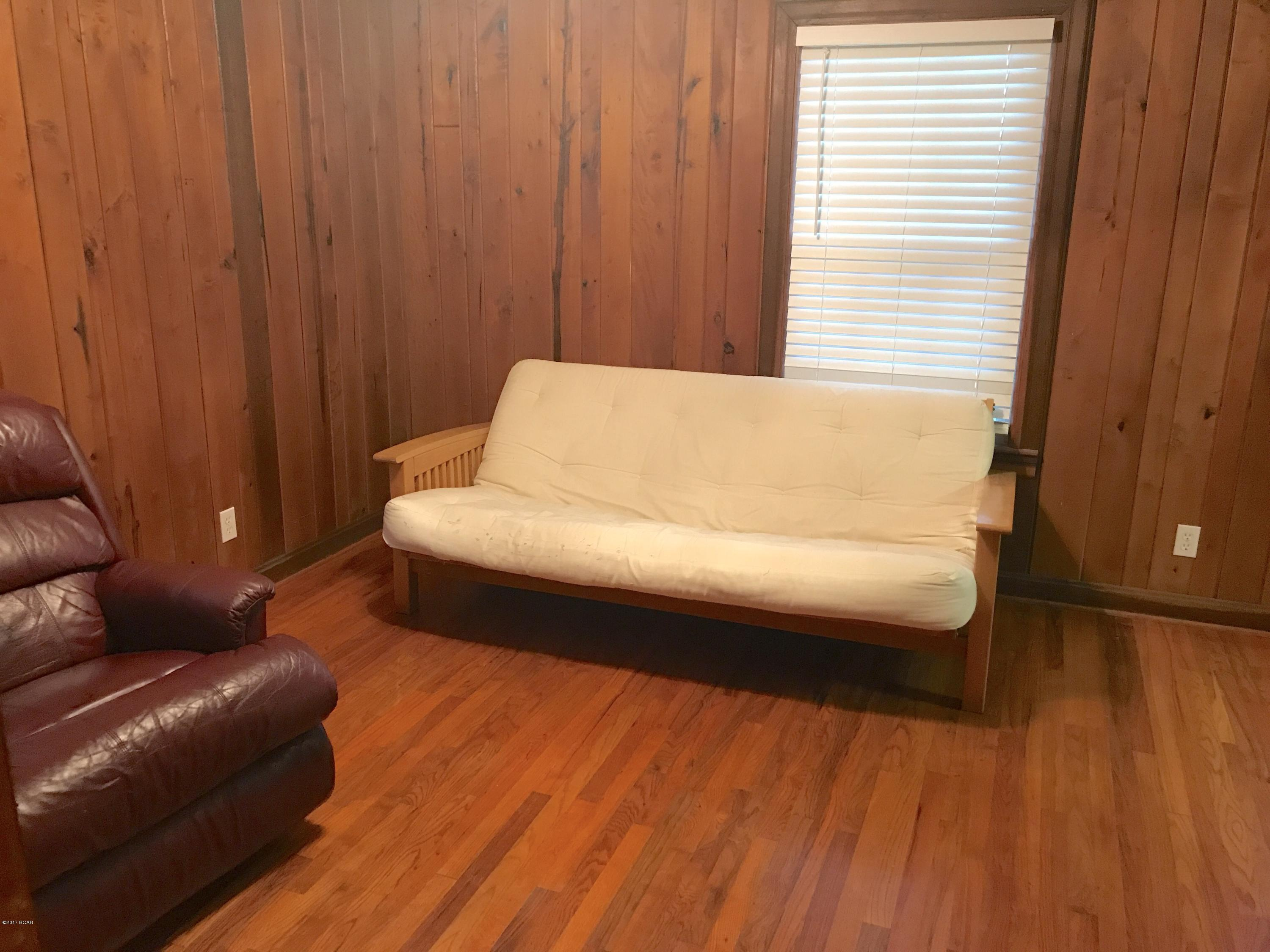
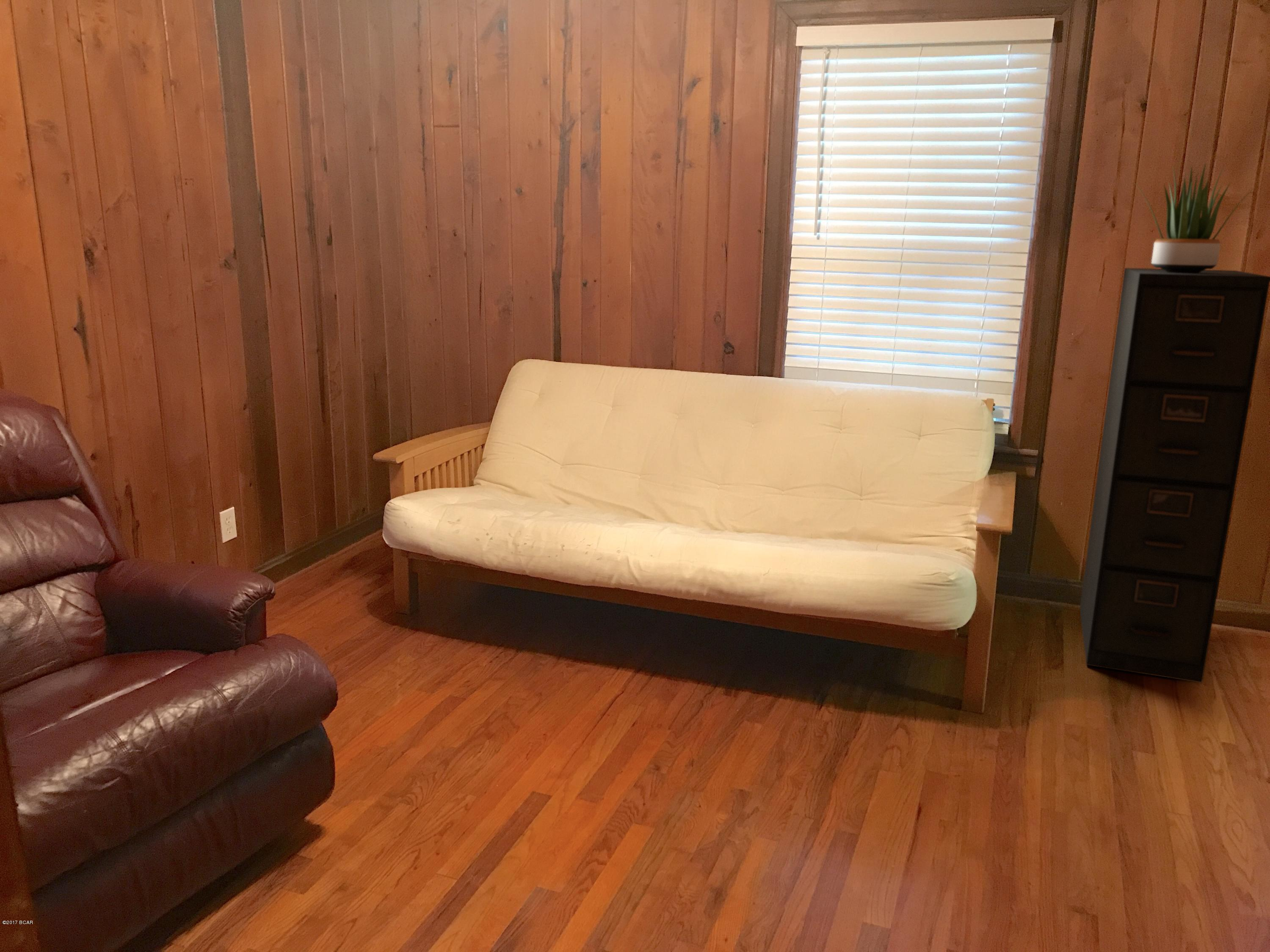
+ potted plant (1190, 219)
+ filing cabinet (1162, 467)
